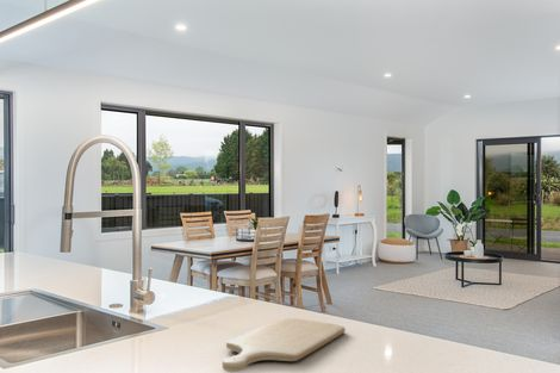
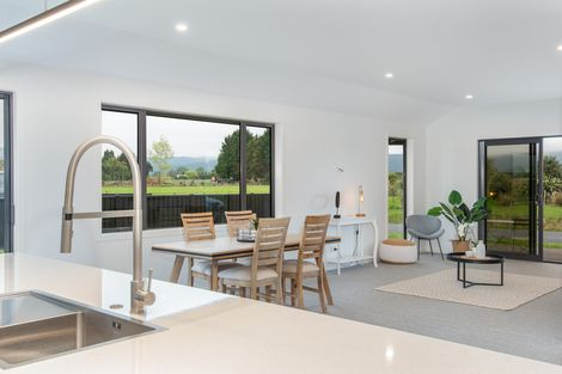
- chopping board (276, 342)
